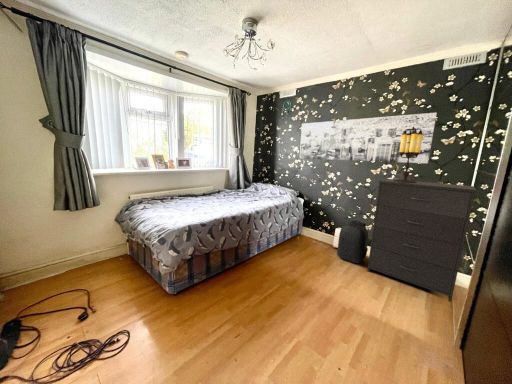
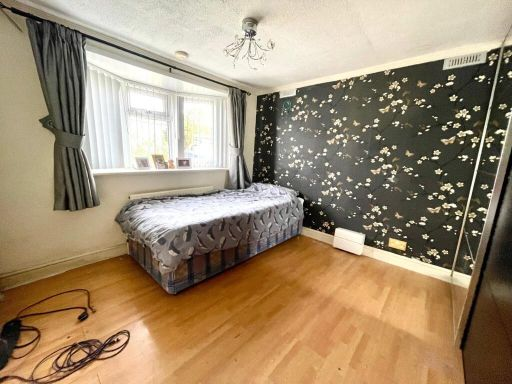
- dresser (415, 232)
- table lamp (409, 154)
- backpack (353, 239)
- wall art (354, 140)
